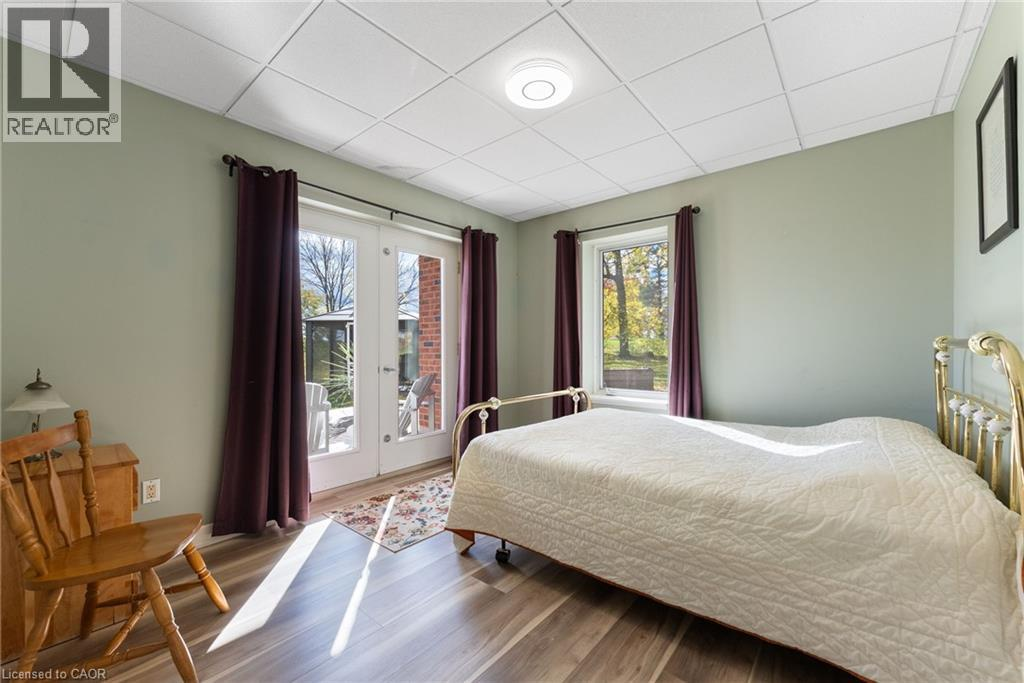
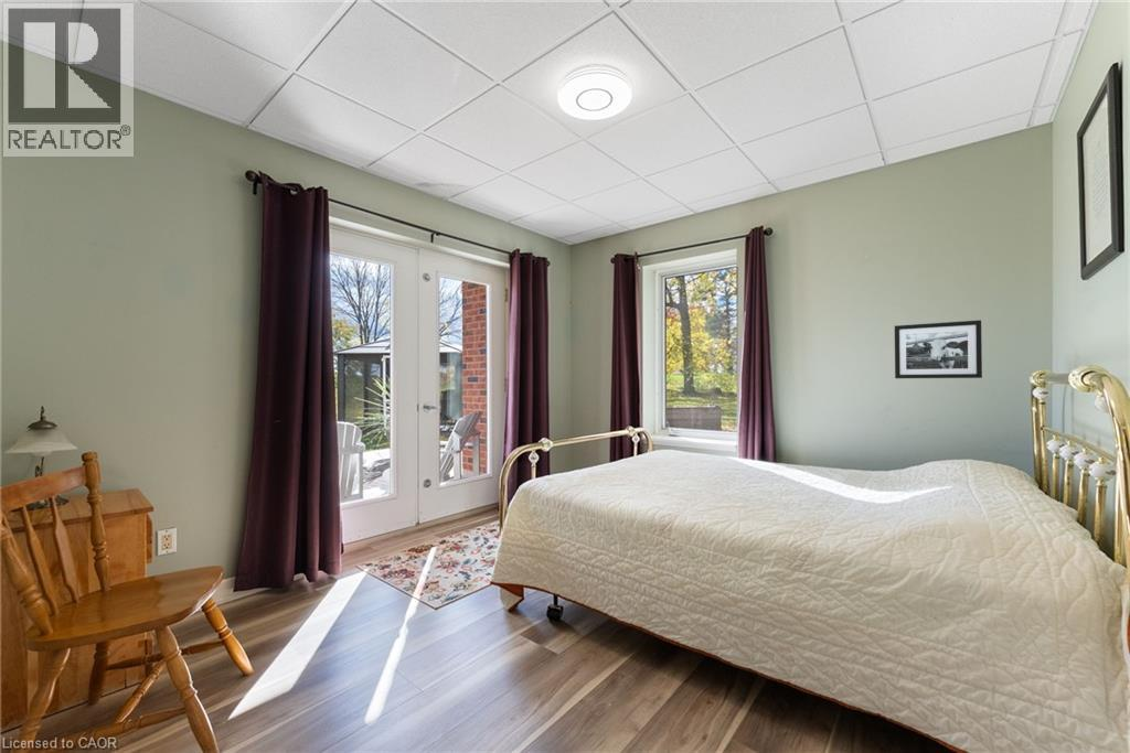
+ picture frame (936, 351)
